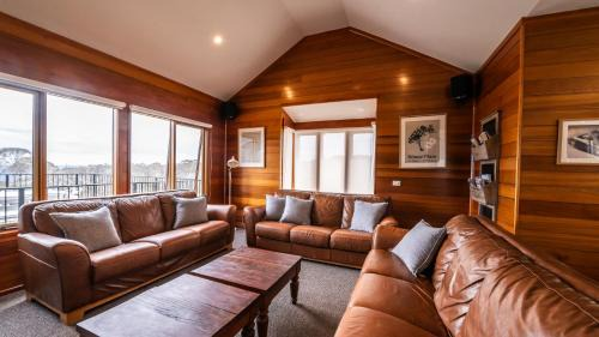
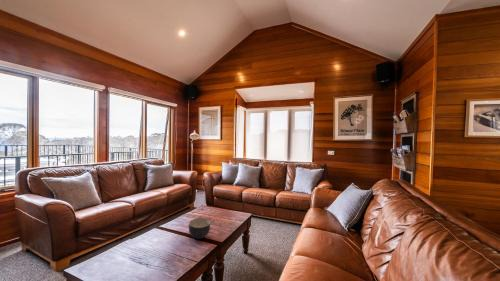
+ bowl (199, 228)
